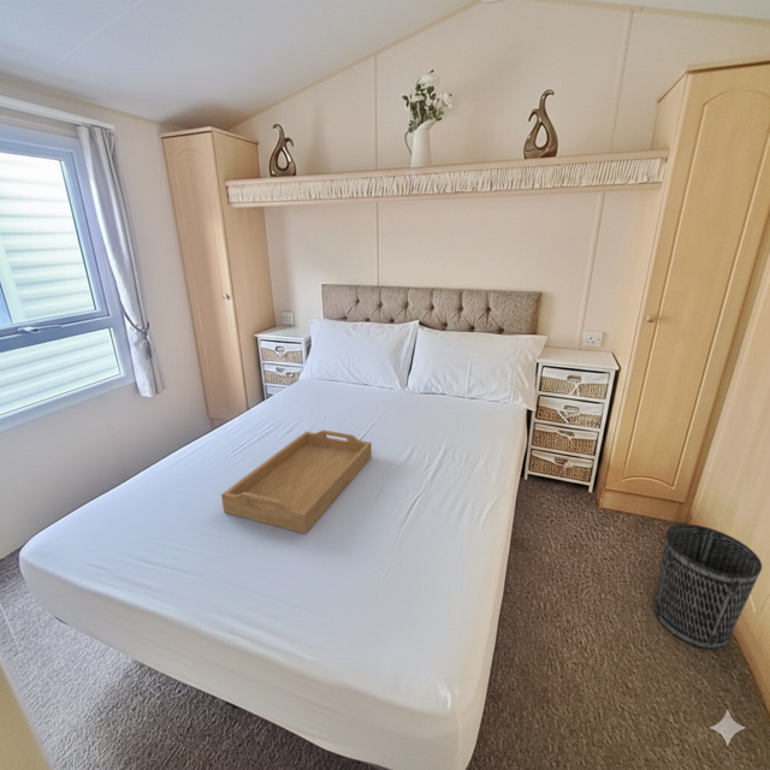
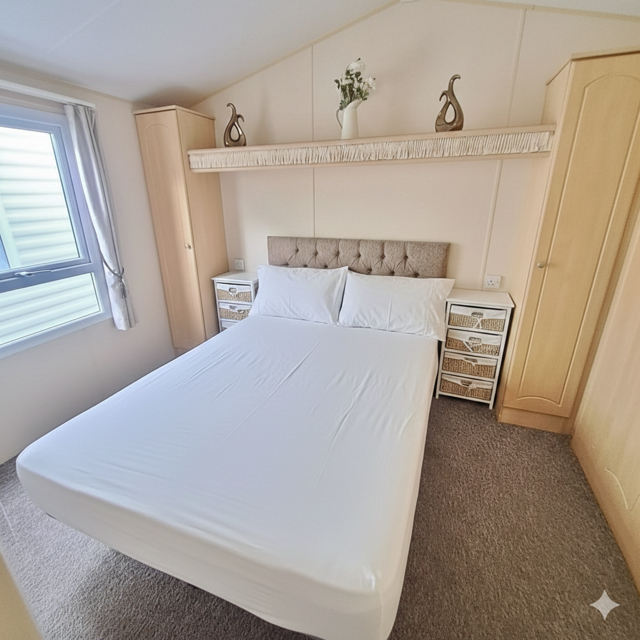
- wastebasket (699, 586)
- serving tray (304, 470)
